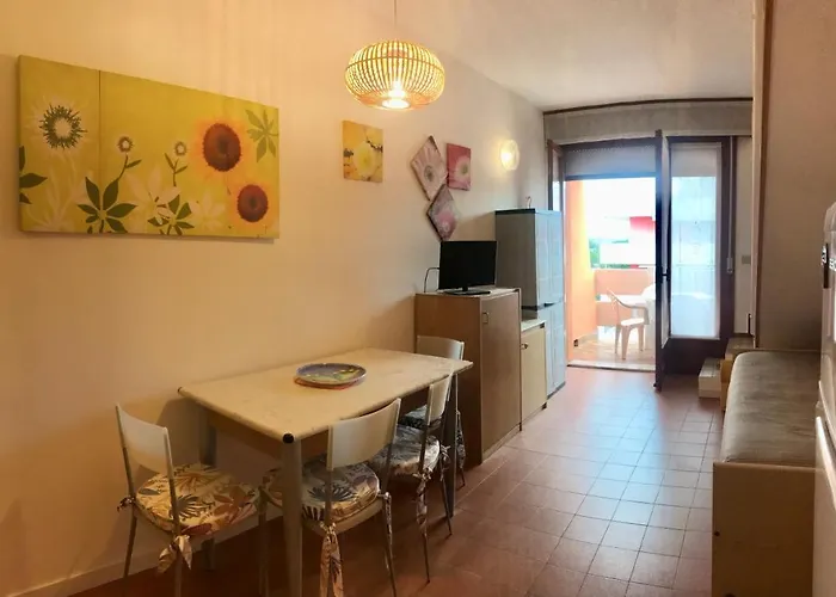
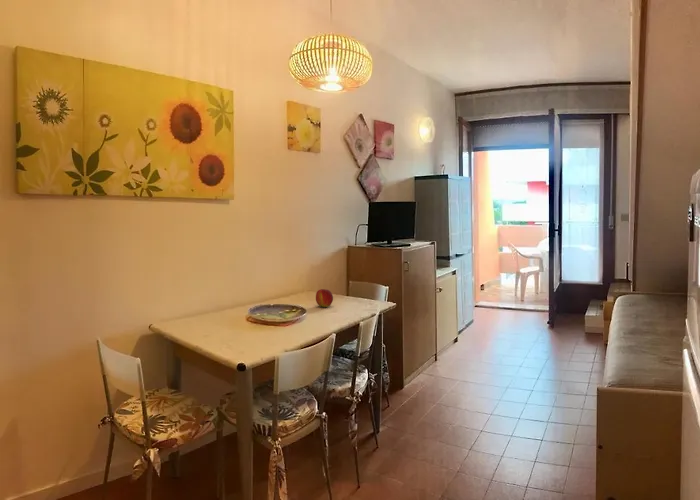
+ apple (324, 297)
